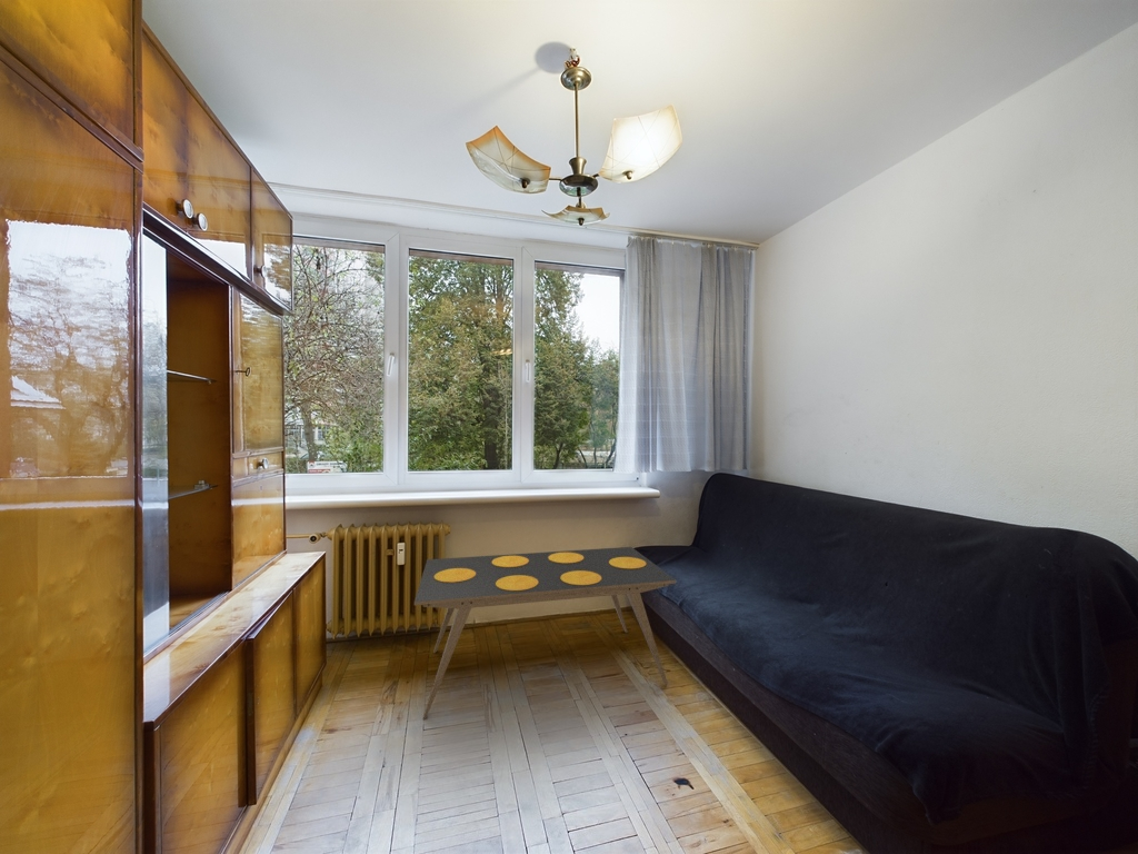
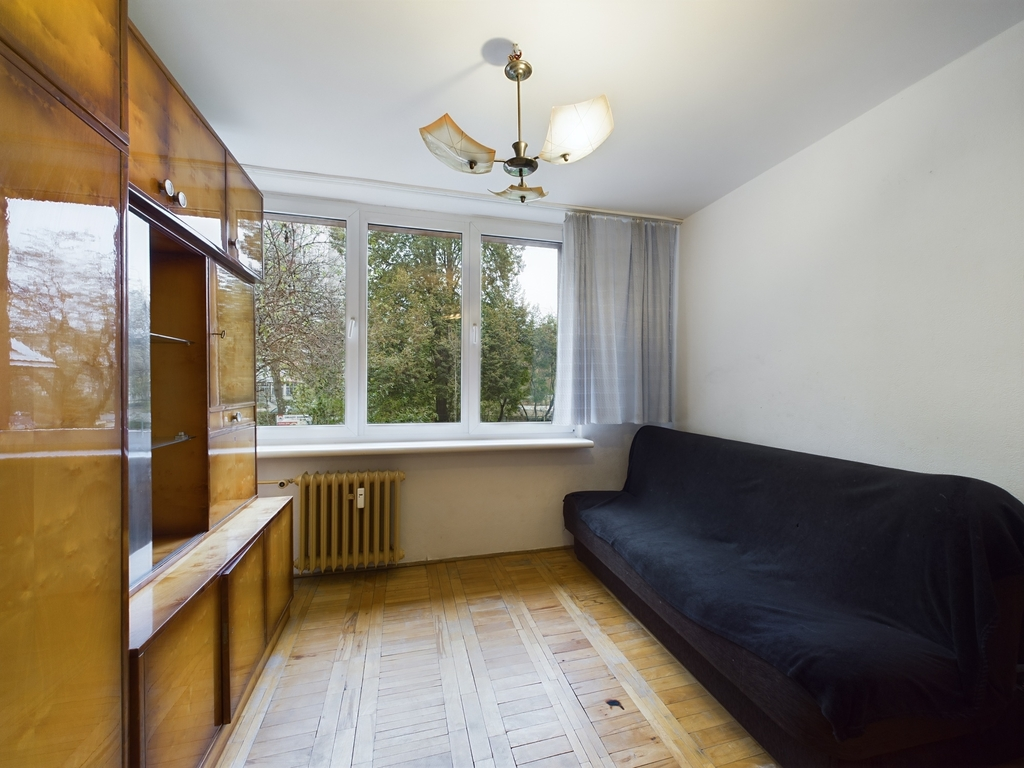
- side table (542, 600)
